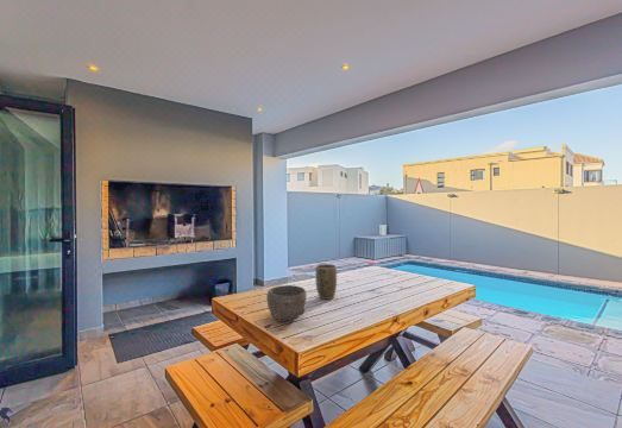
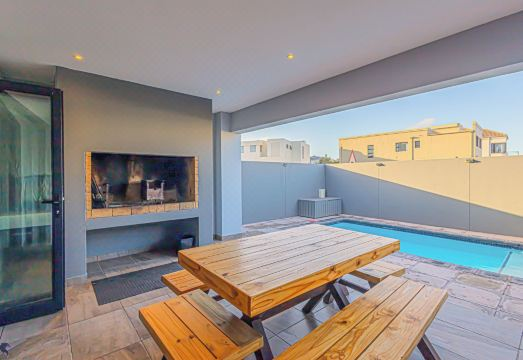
- bowl (285, 304)
- plant pot (326, 281)
